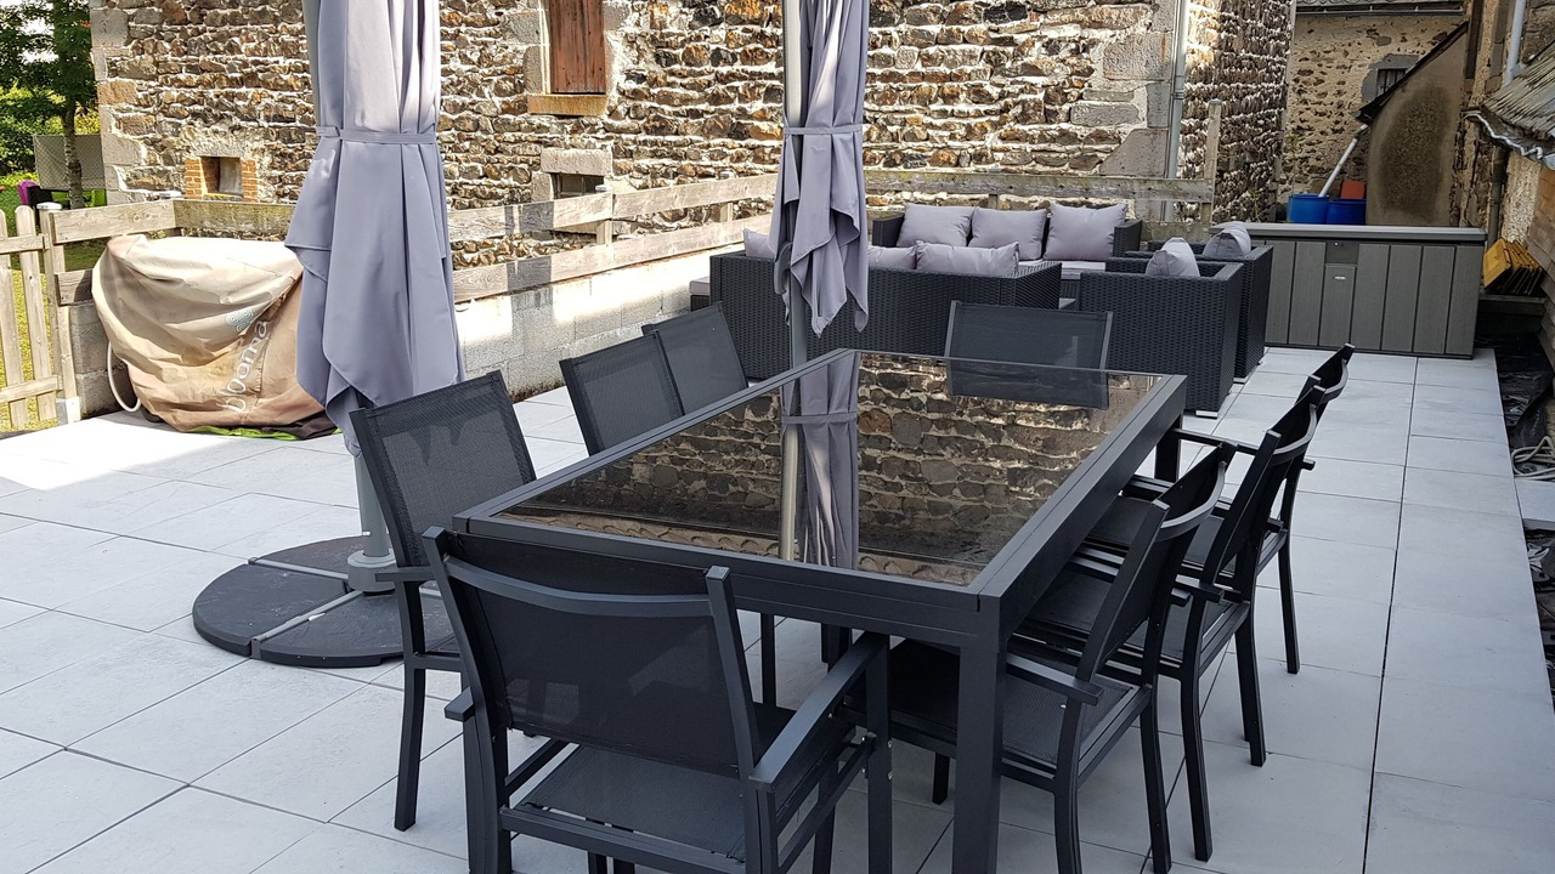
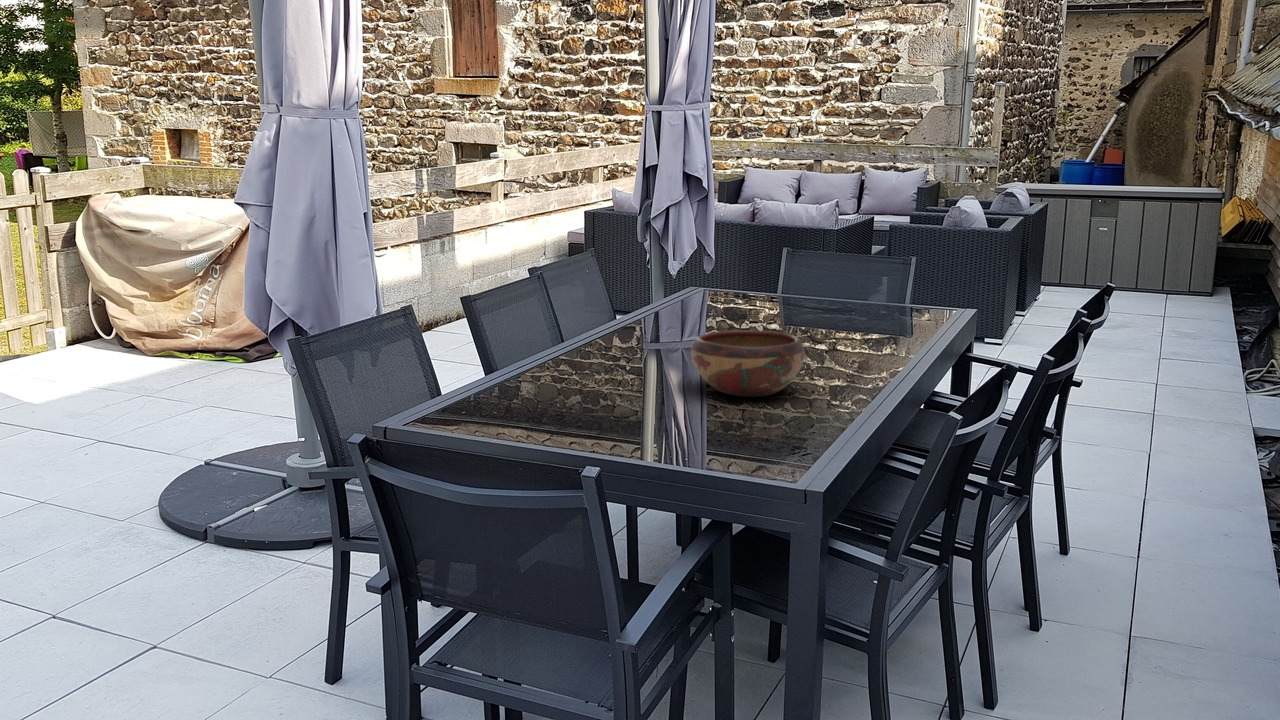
+ decorative bowl (747, 364)
